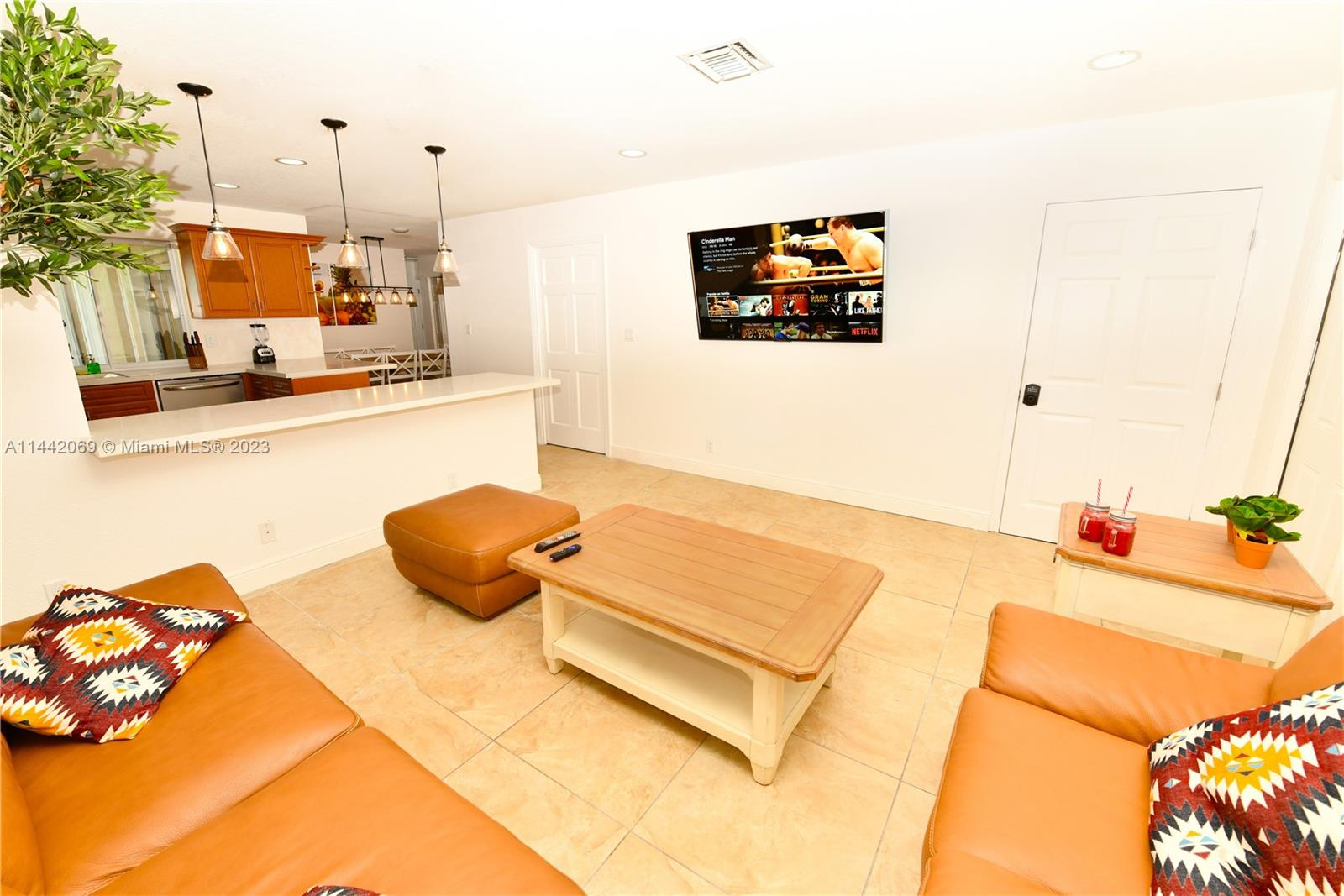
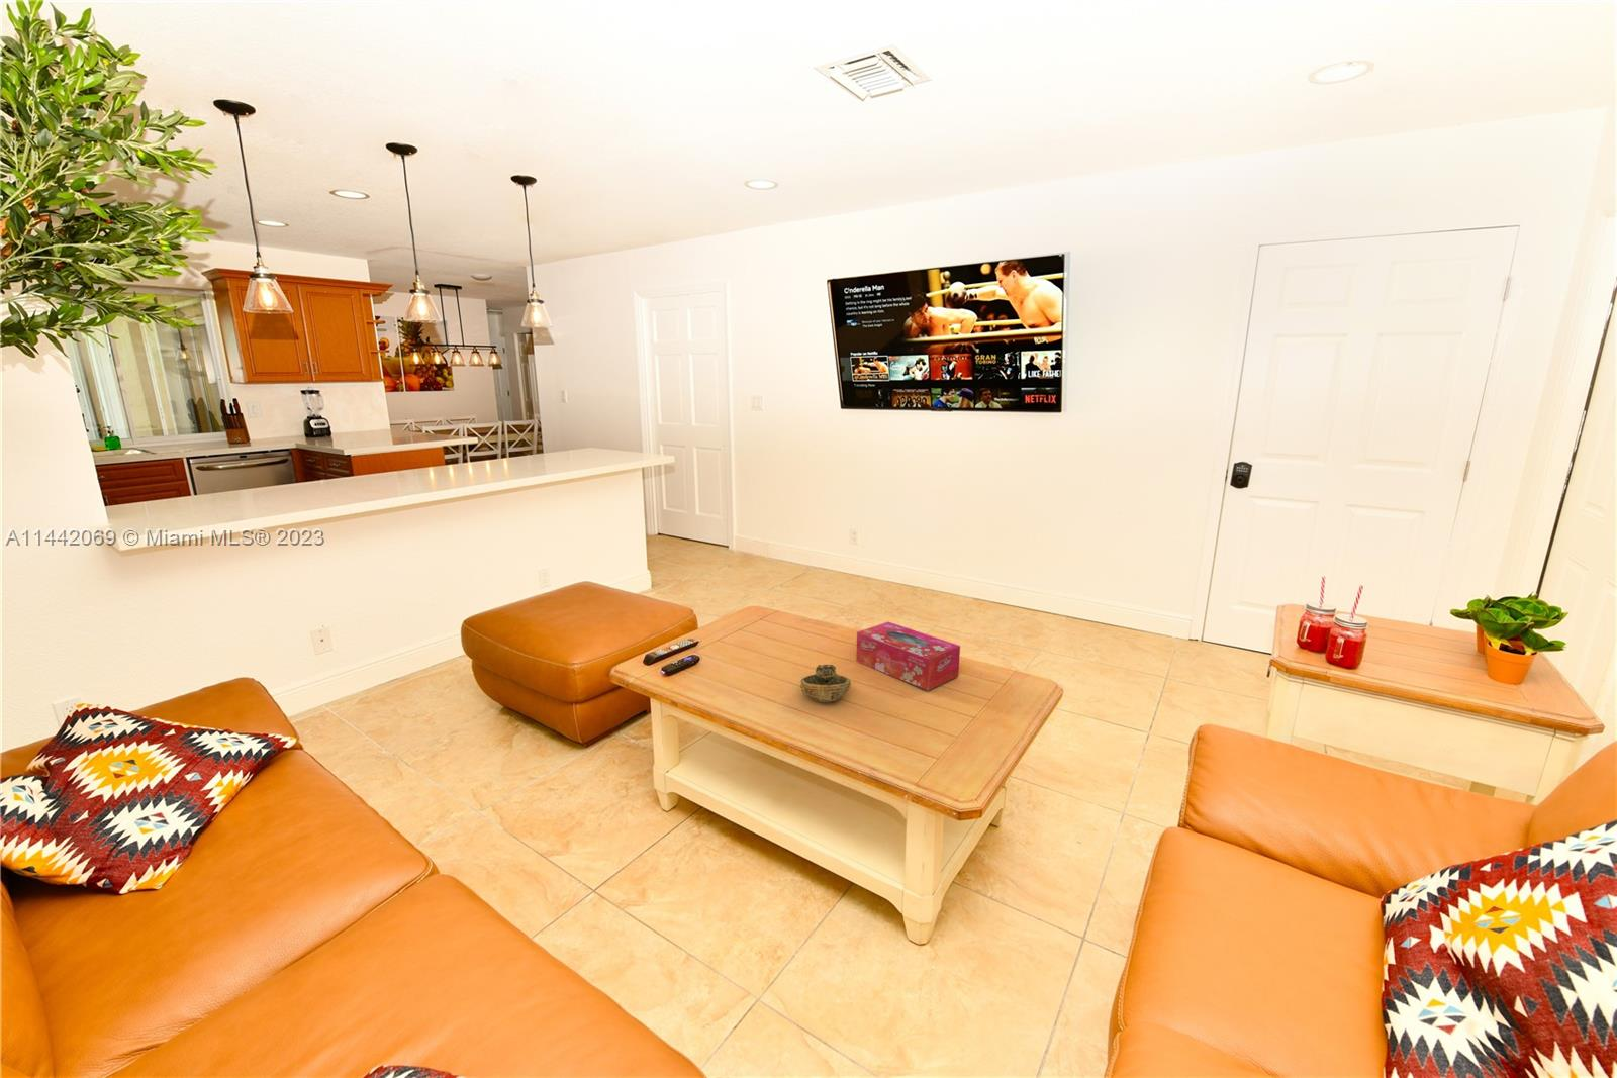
+ decorative bowl (824, 679)
+ tissue box (906, 653)
